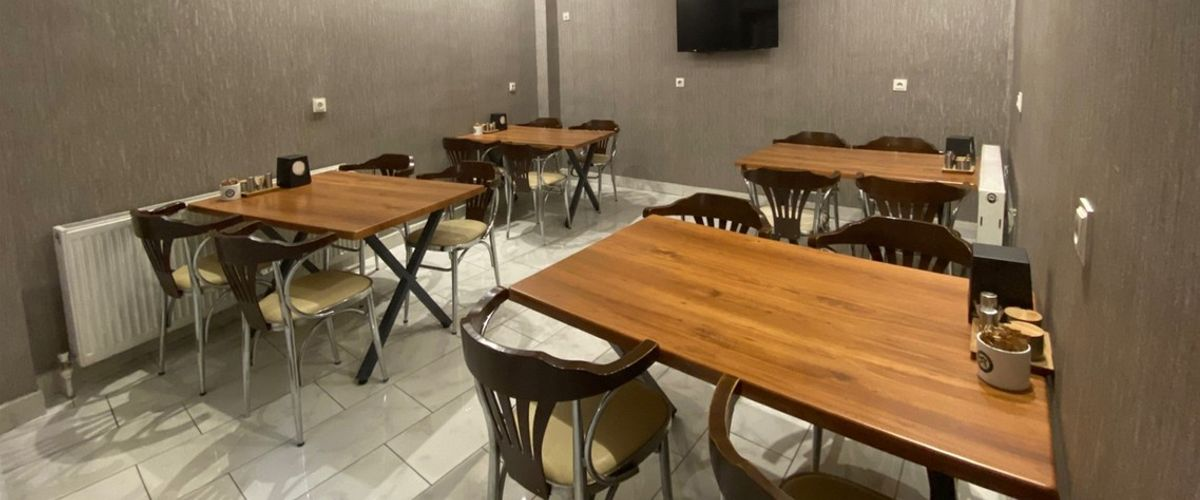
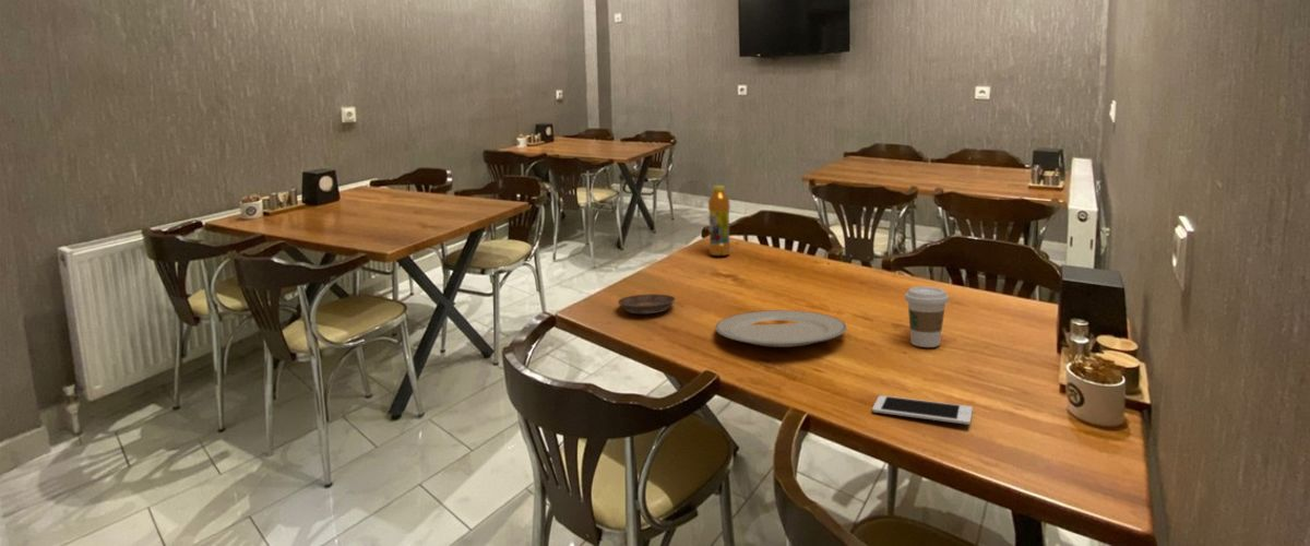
+ chinaware (779, 330)
+ saucer (646, 304)
+ bottle (718, 221)
+ coffee cup (926, 317)
+ cell phone (921, 408)
